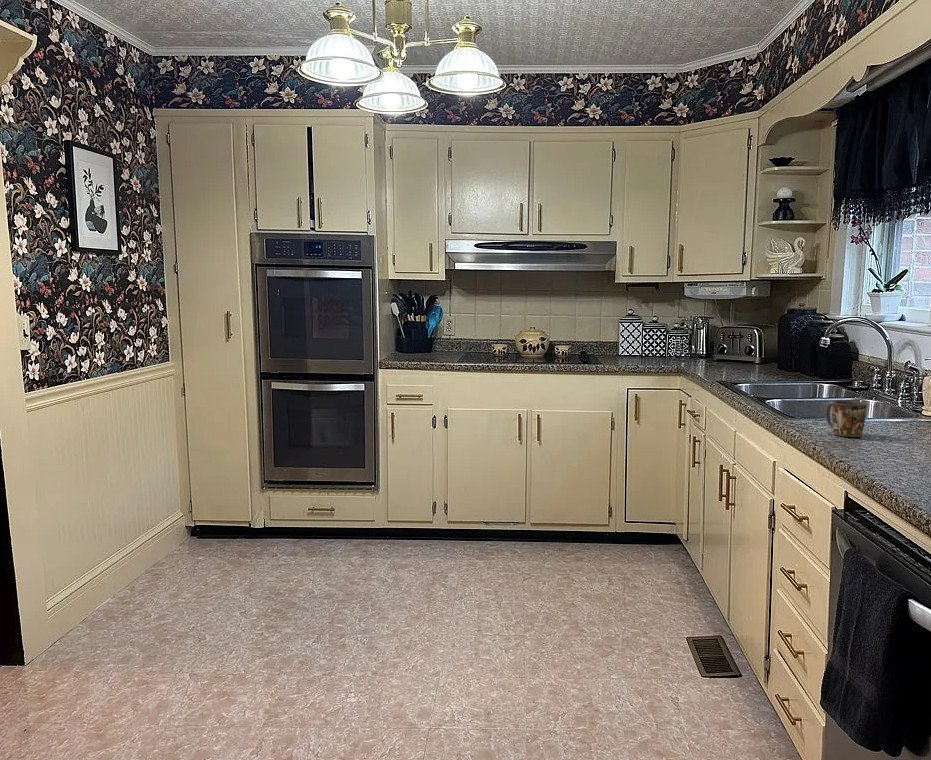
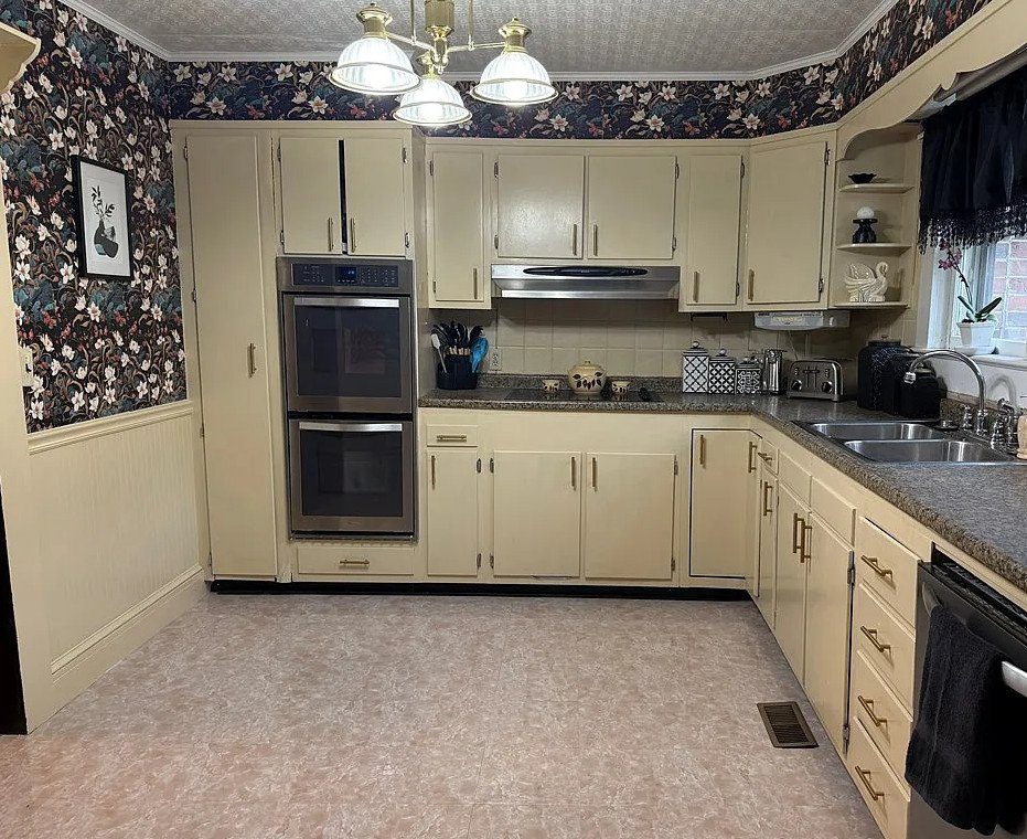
- mug (843, 417)
